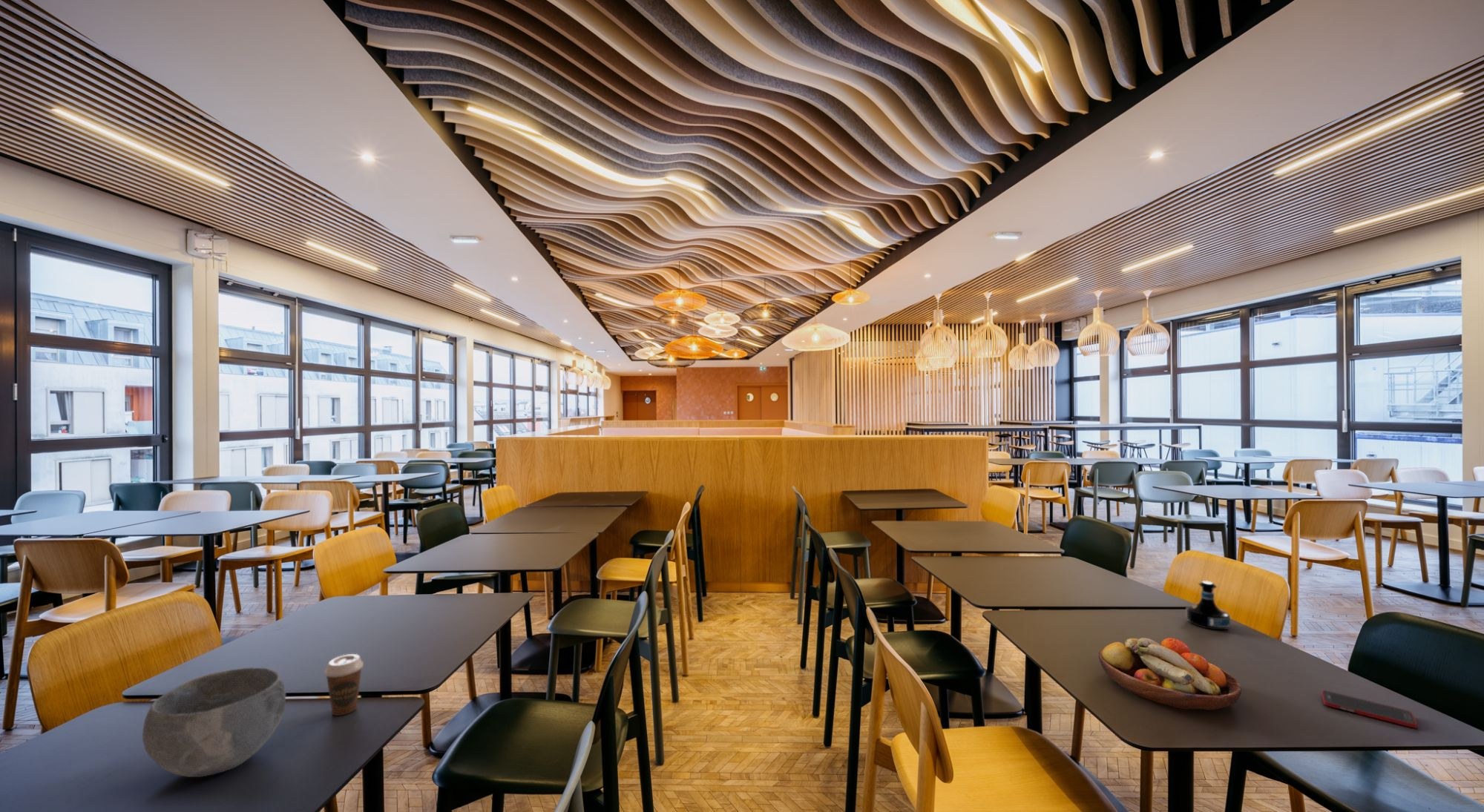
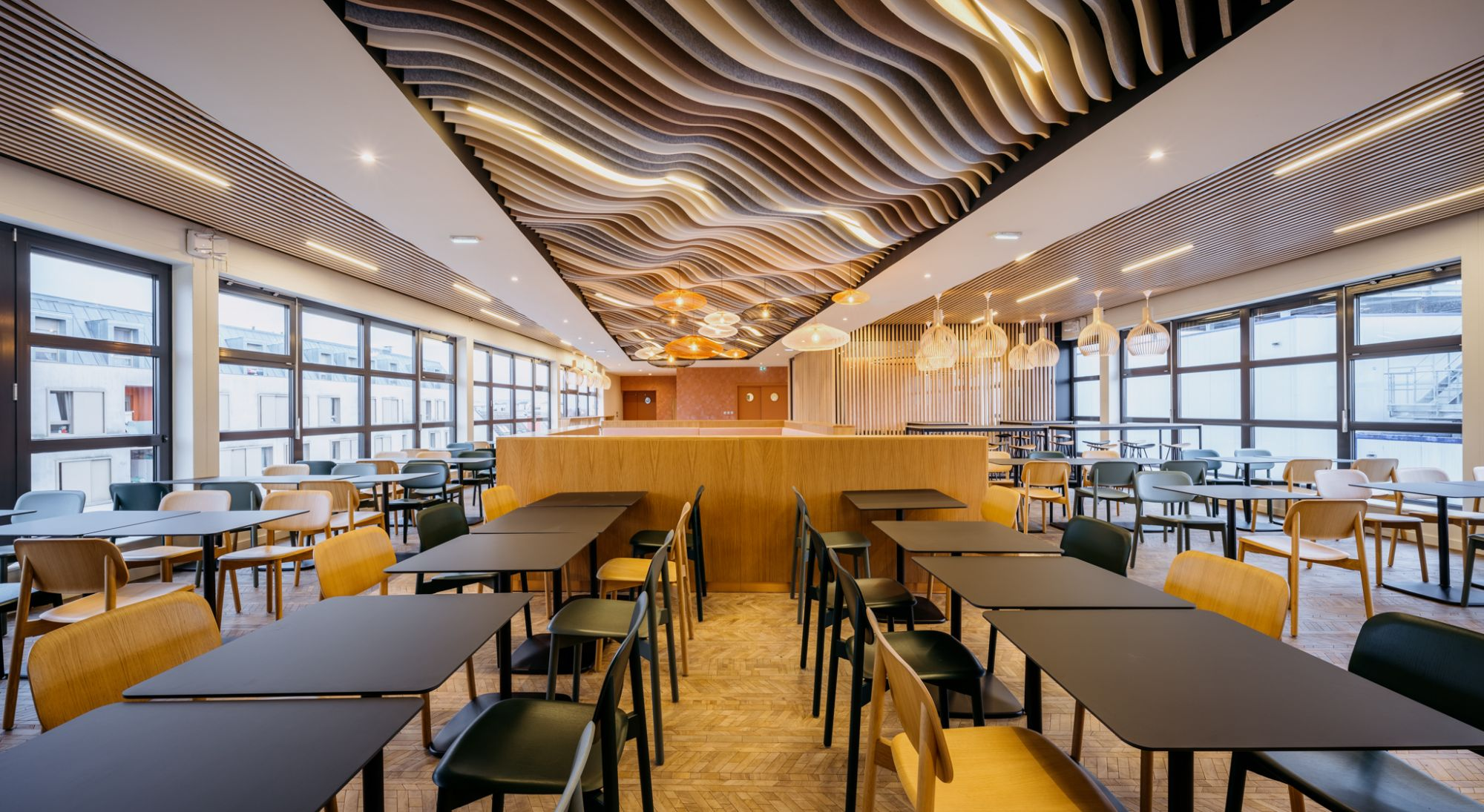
- tequila bottle (1207, 603)
- bowl (218, 726)
- coffee cup (344, 684)
- fruit bowl (1166, 664)
- cell phone (1367, 708)
